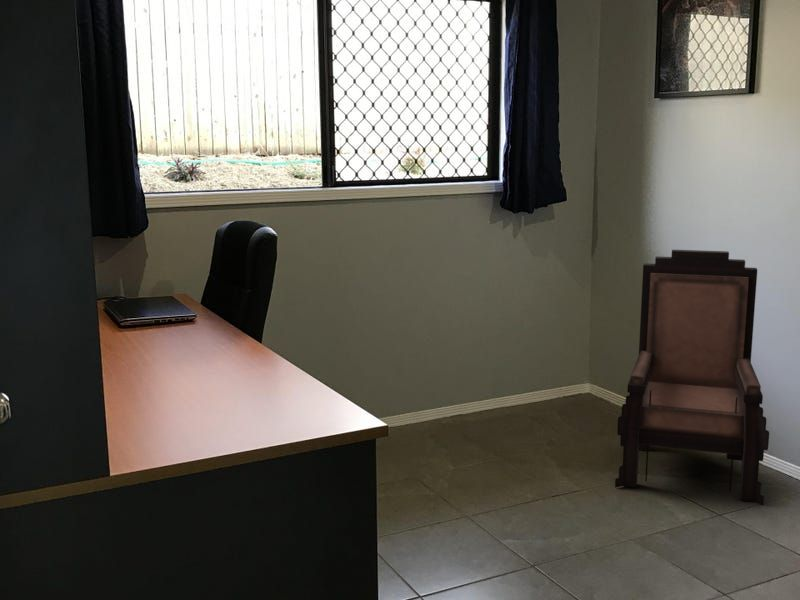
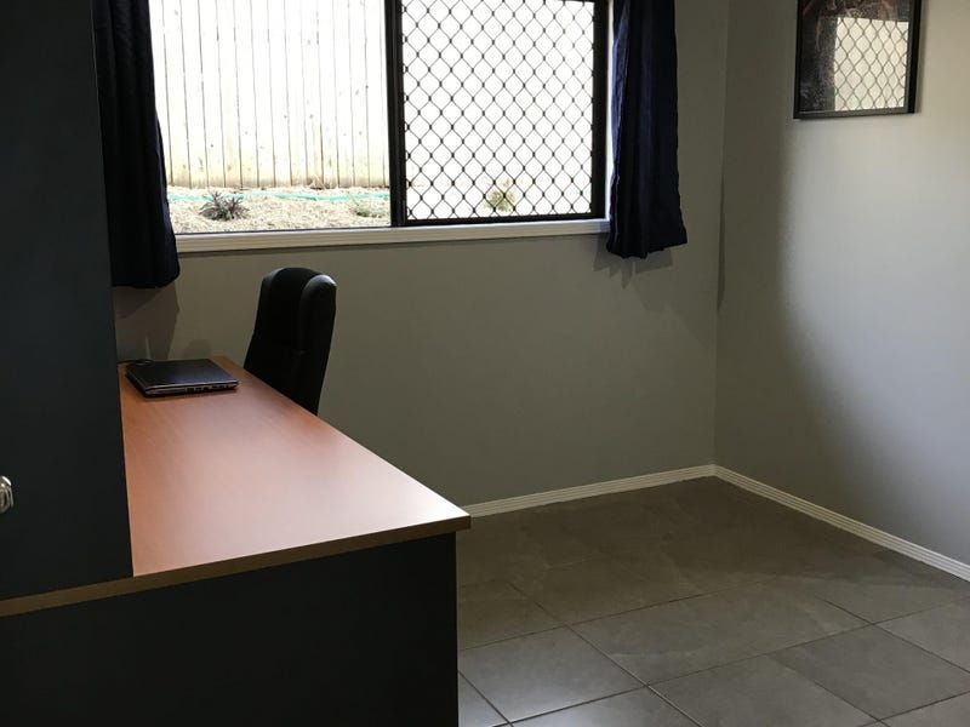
- armchair (693, 369)
